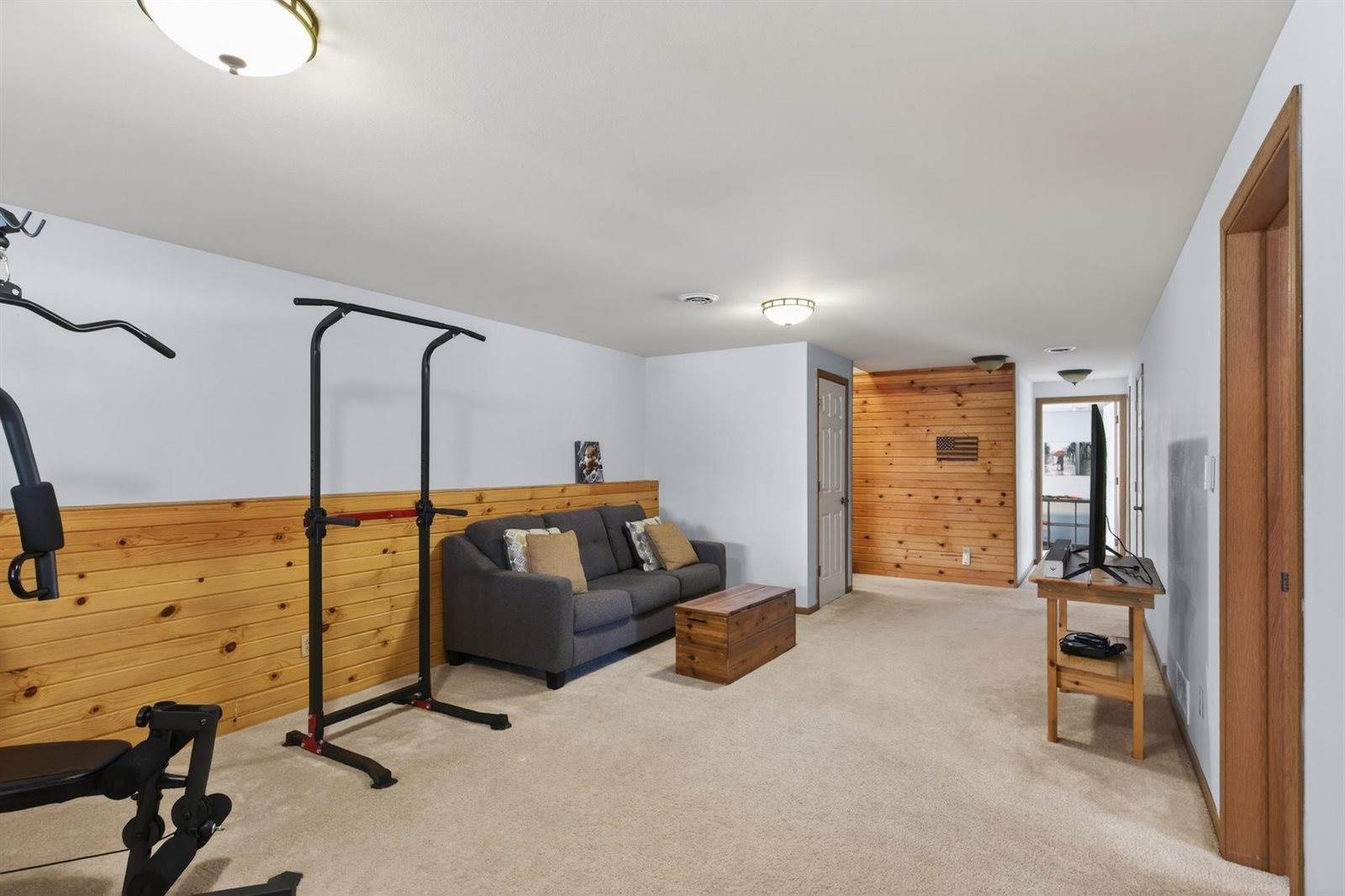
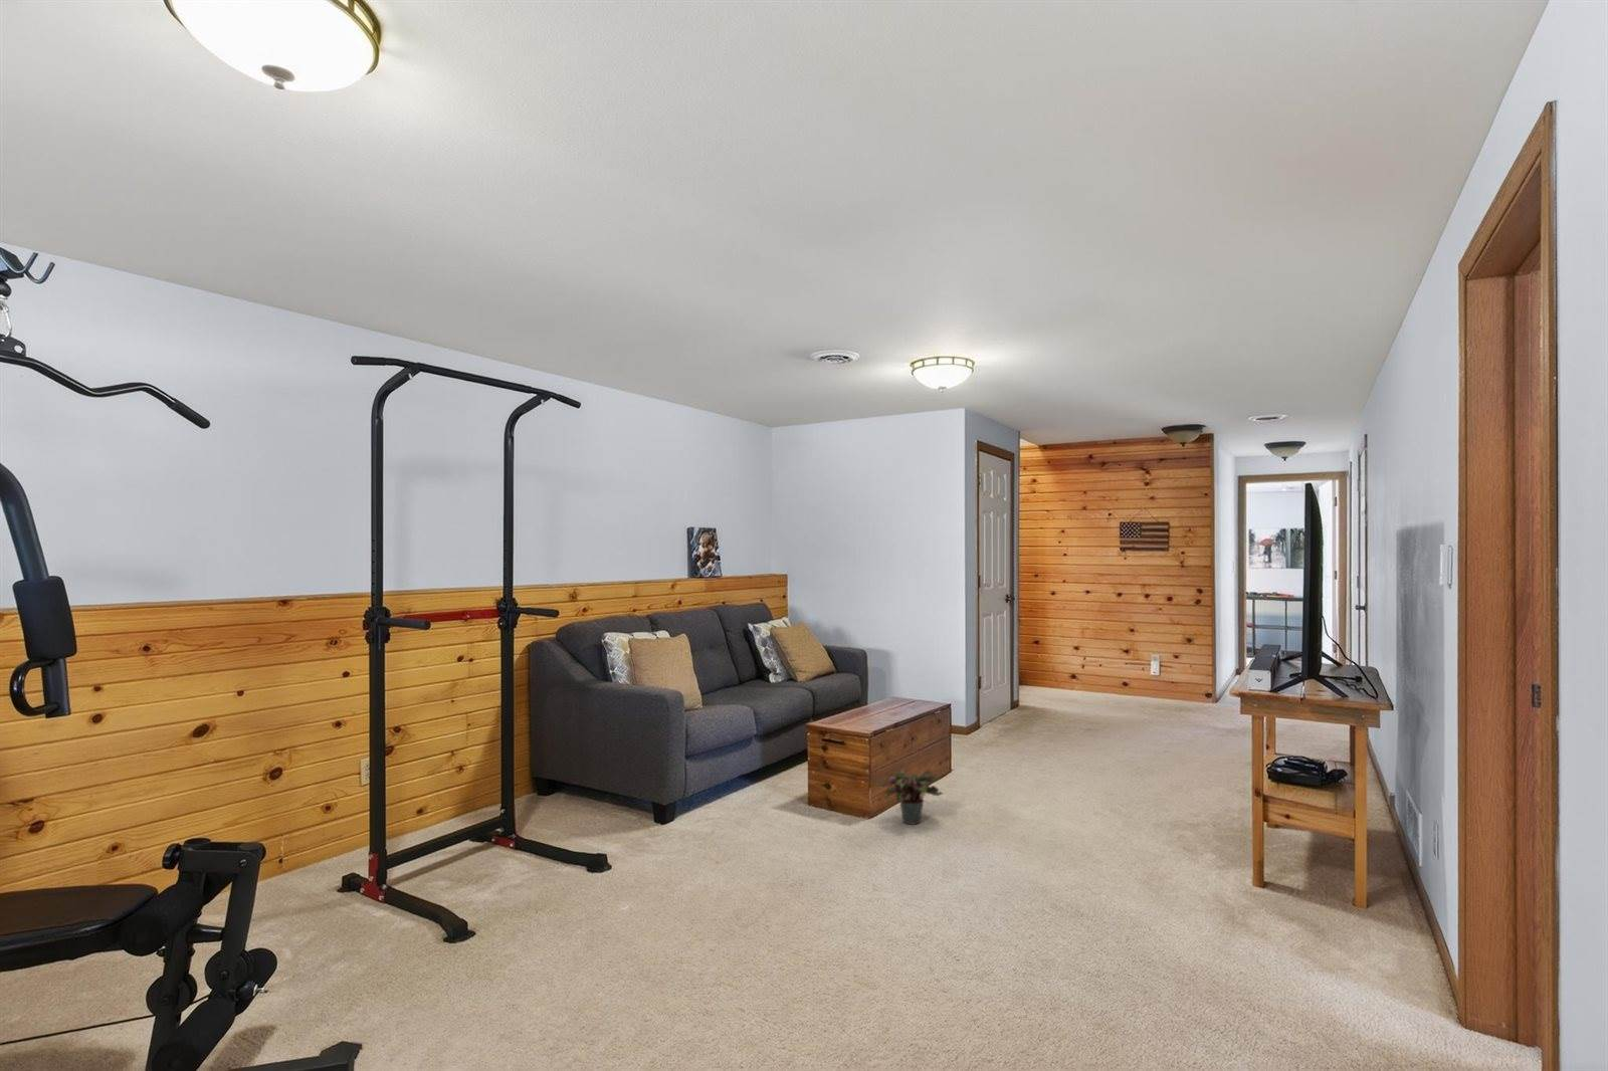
+ potted plant (910, 797)
